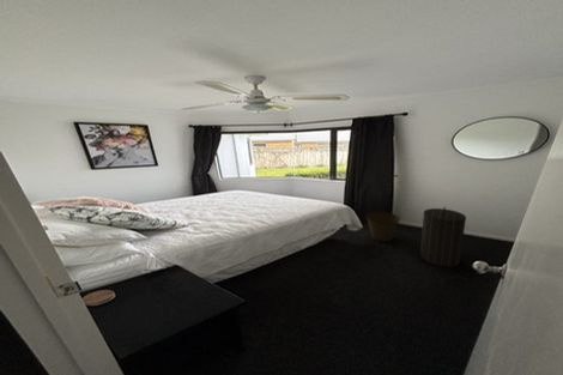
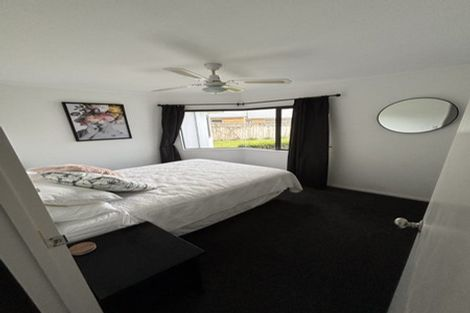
- basket (381, 226)
- laundry hamper (441, 232)
